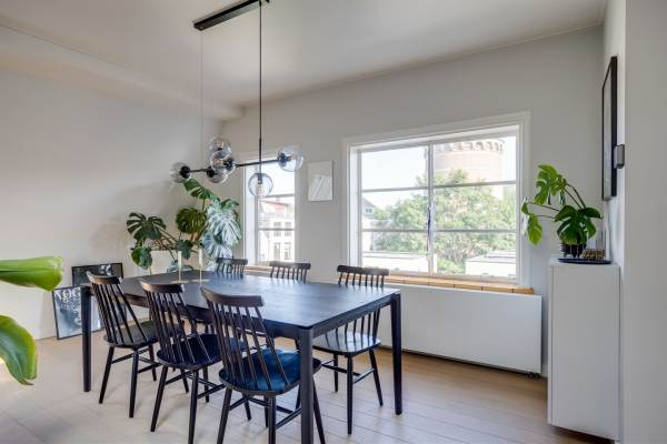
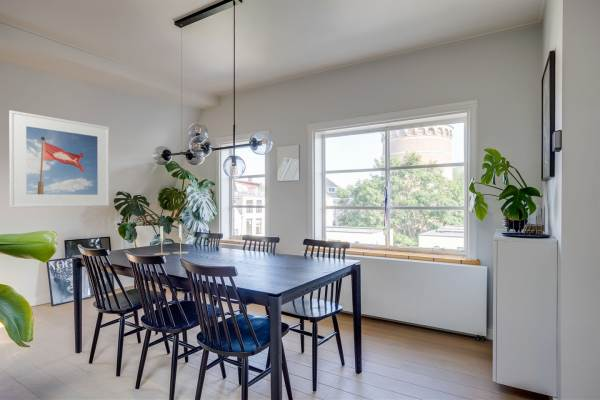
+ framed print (64, 163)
